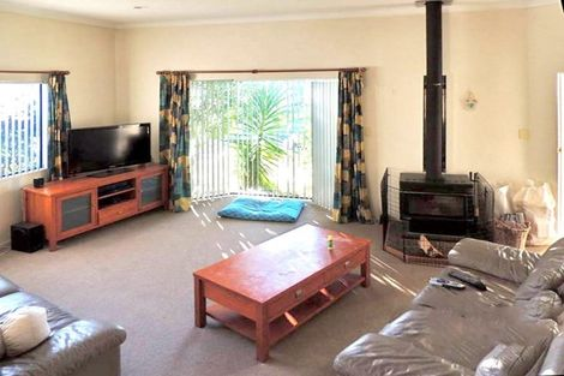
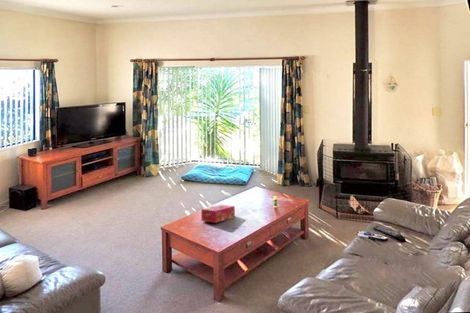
+ tissue box (218, 213)
